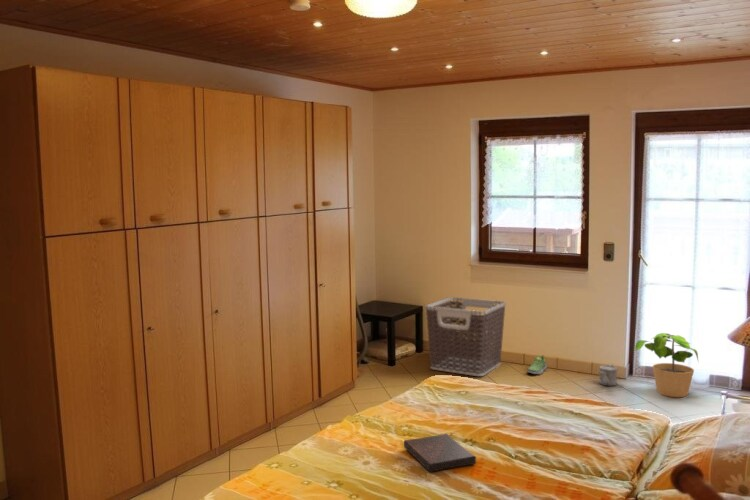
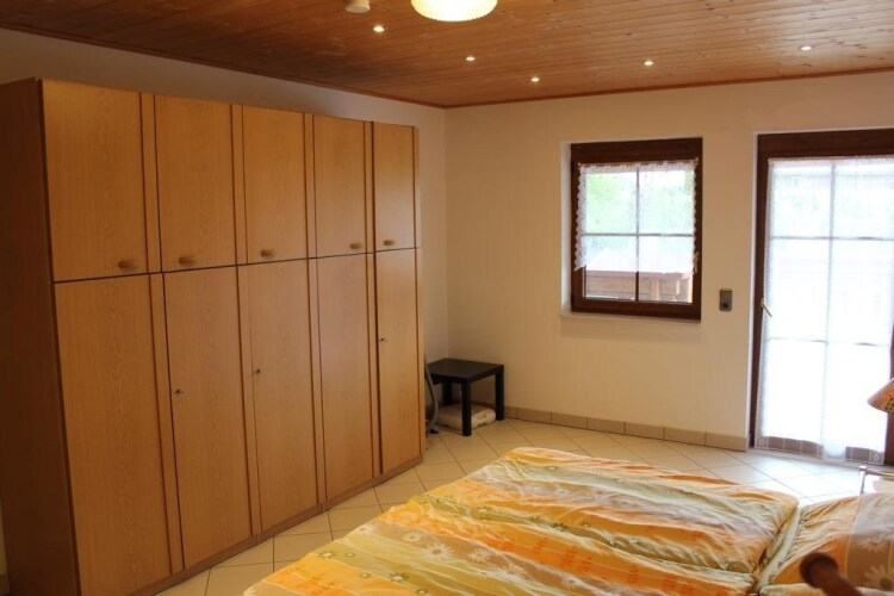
- shoe (536, 364)
- watering can (607, 375)
- potted plant (664, 363)
- clothes hamper (466, 334)
- book (438, 451)
